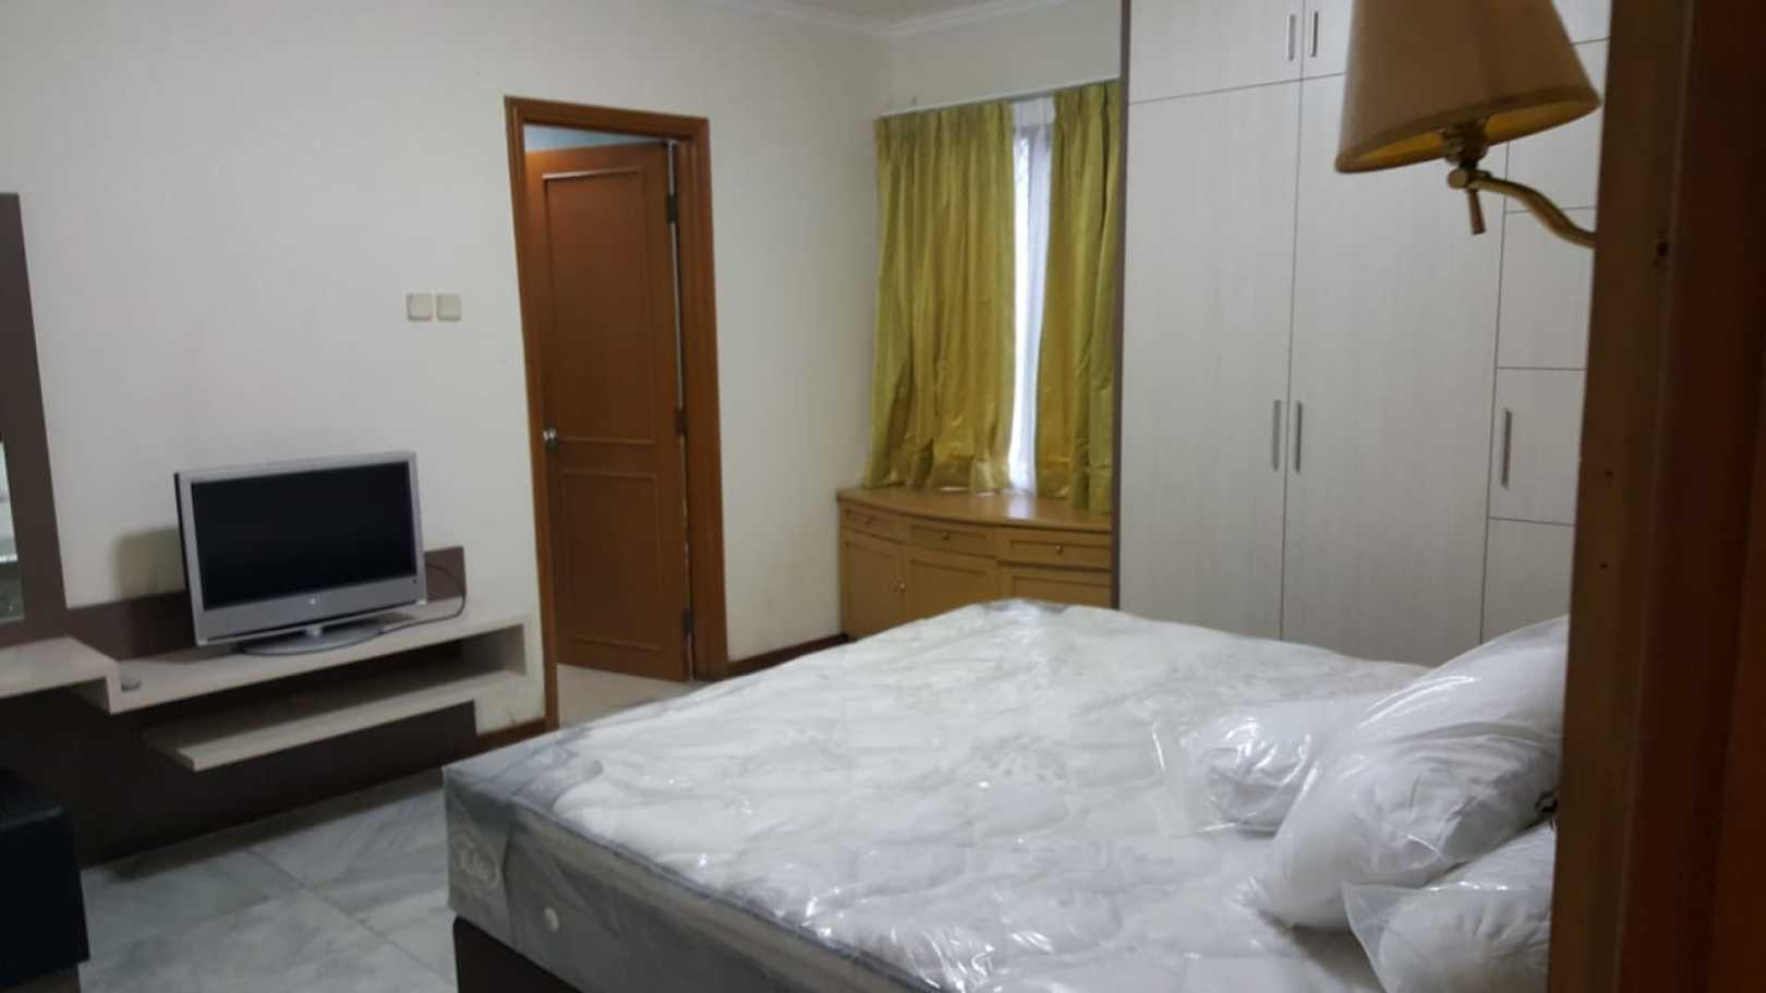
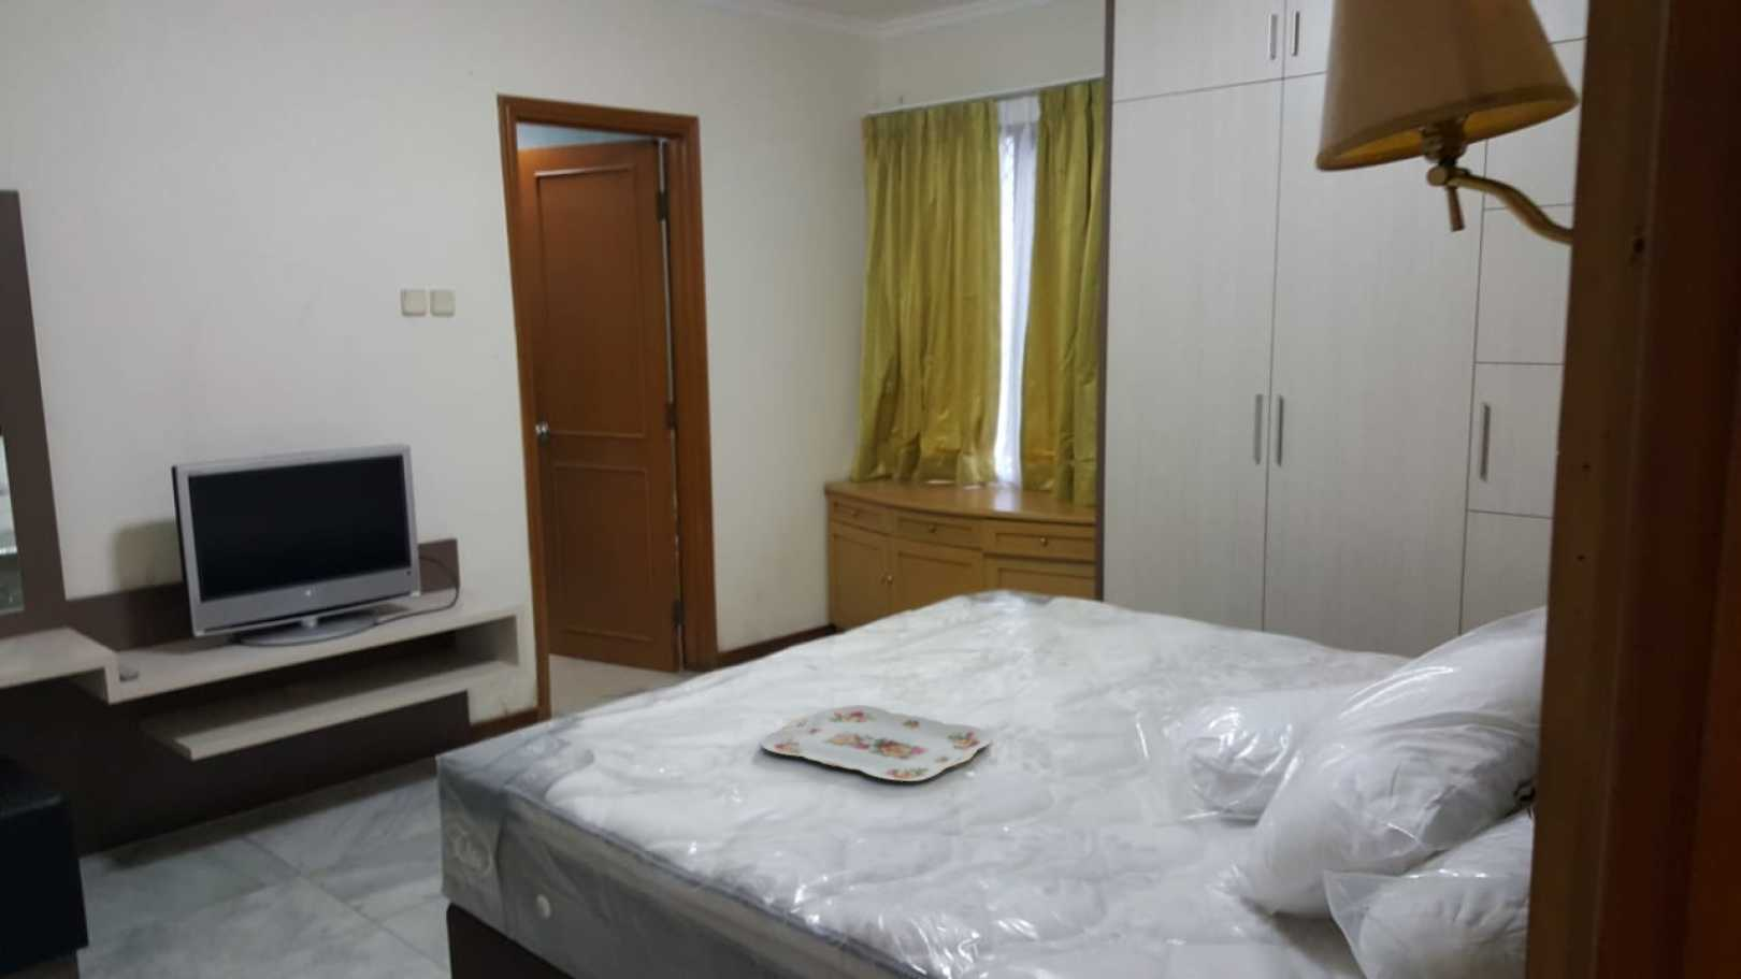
+ serving tray (875, 741)
